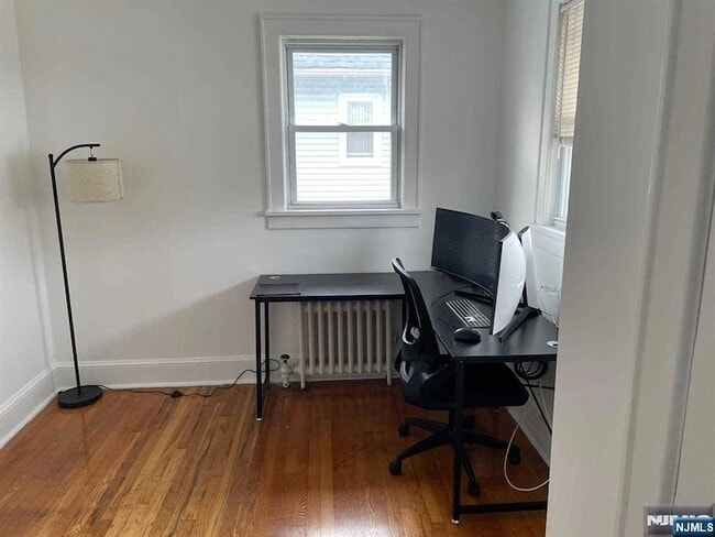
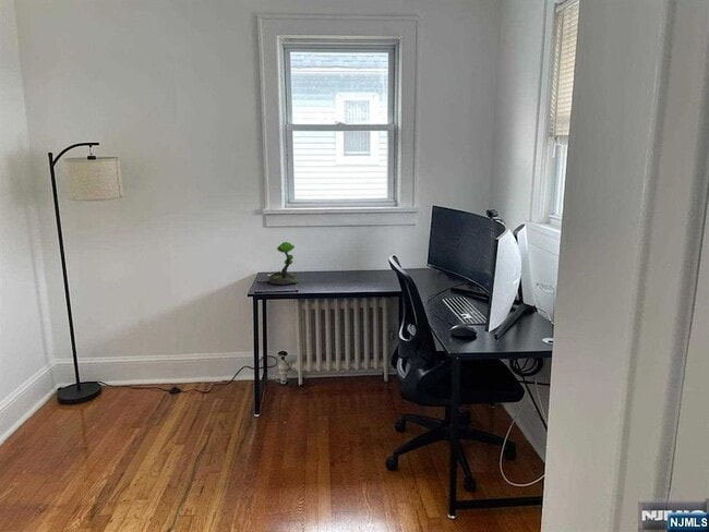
+ plant (285, 262)
